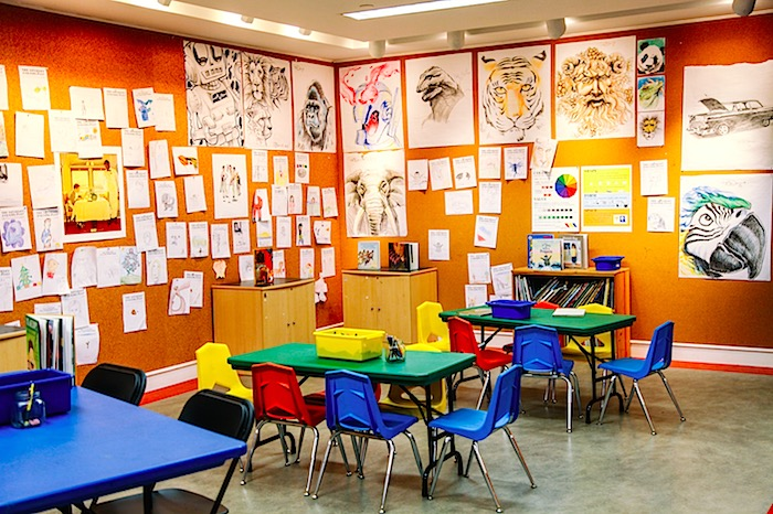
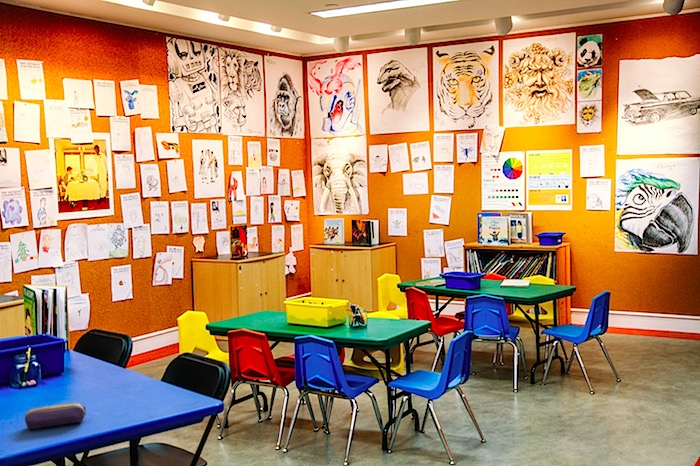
+ pencil case (55, 415)
